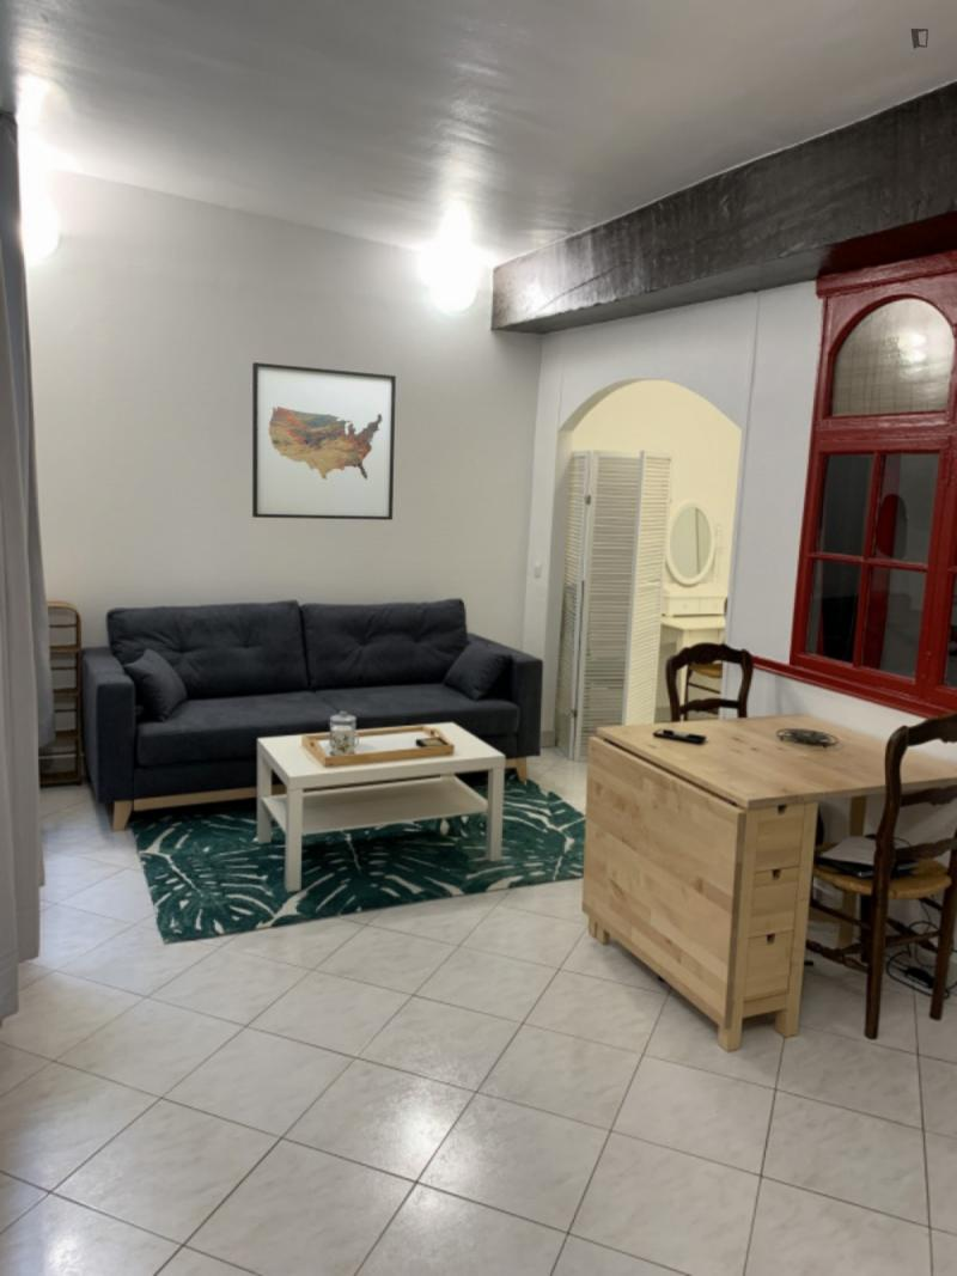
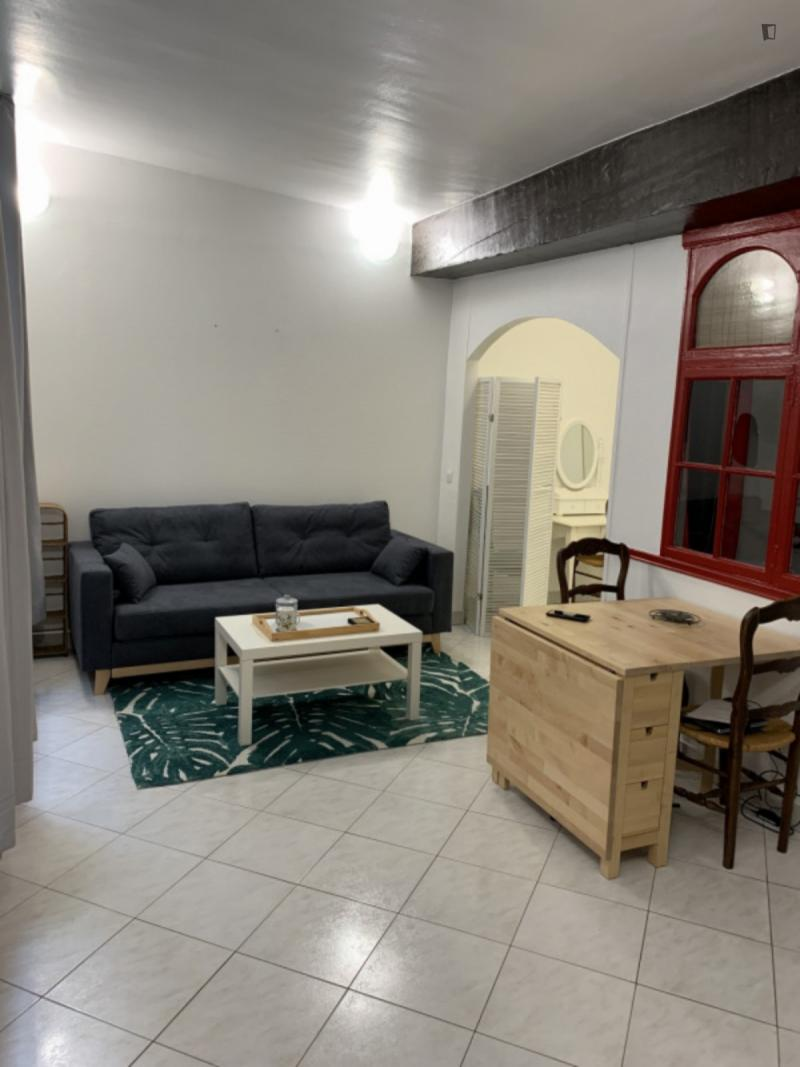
- wall art (325, 445)
